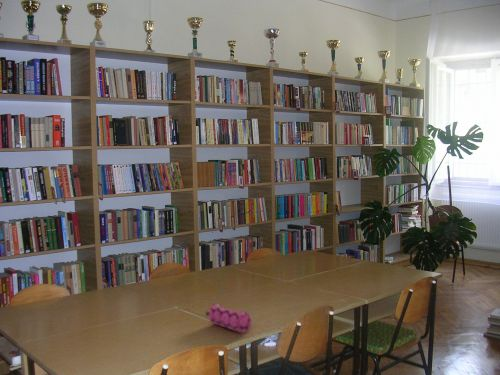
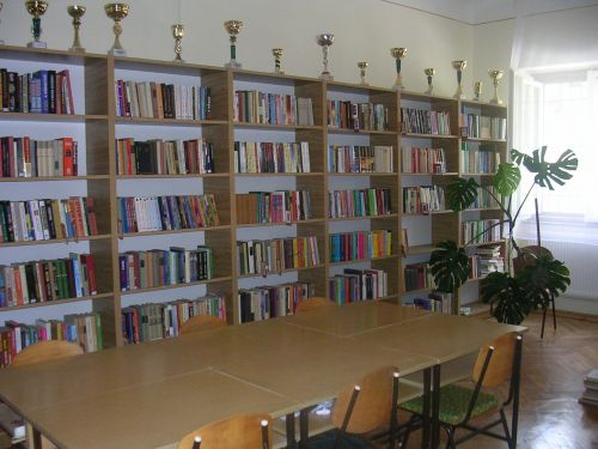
- pencil case (229, 317)
